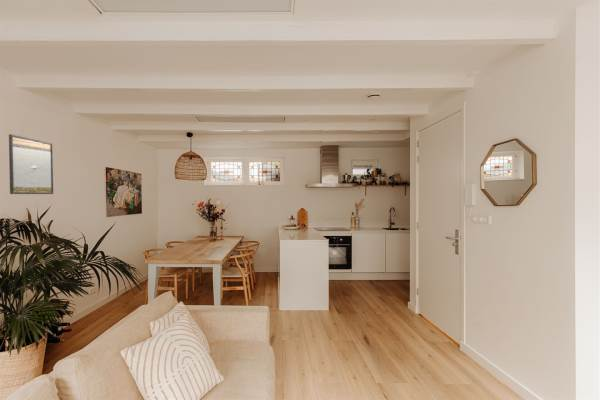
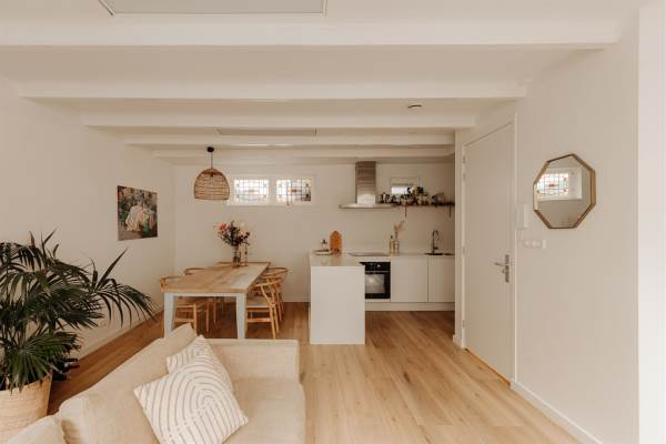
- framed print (32, 166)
